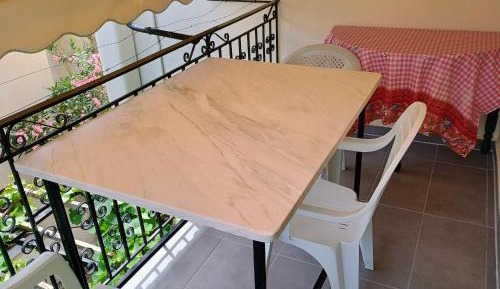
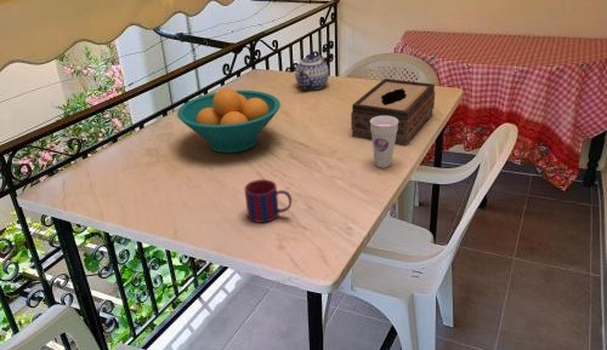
+ tissue box (395, 110)
+ mug (268, 201)
+ fruit bowl (229, 116)
+ cup (384, 143)
+ teapot (311, 70)
